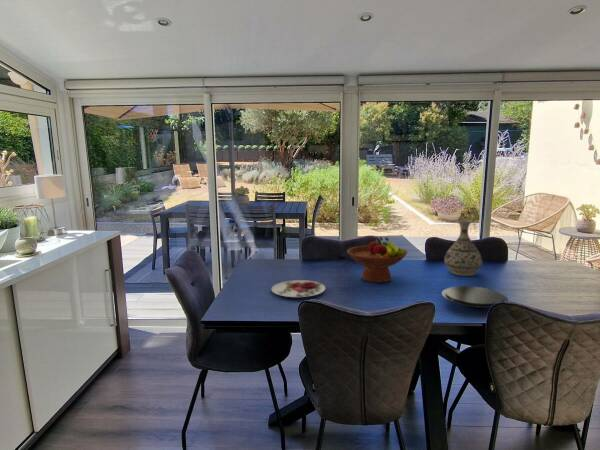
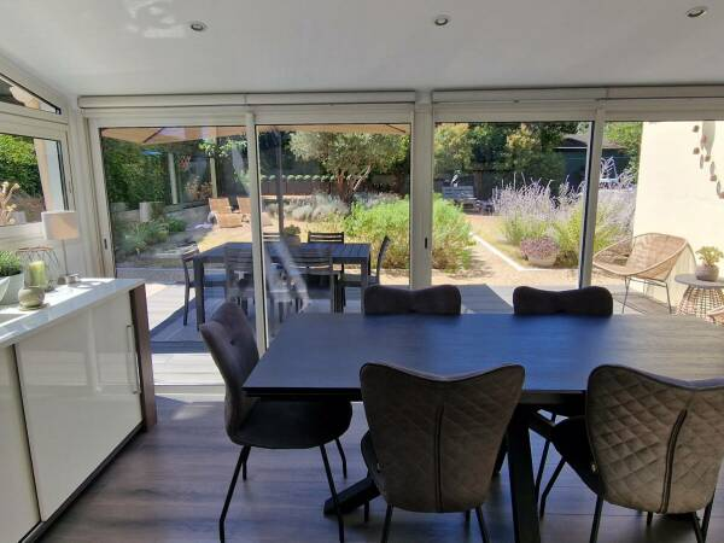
- plate (473, 299)
- vase (463, 246)
- fruit bowl (376, 259)
- plate (298, 287)
